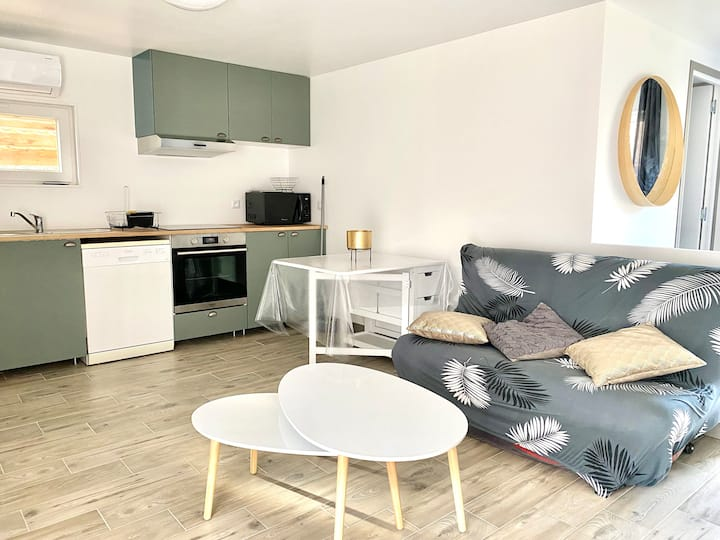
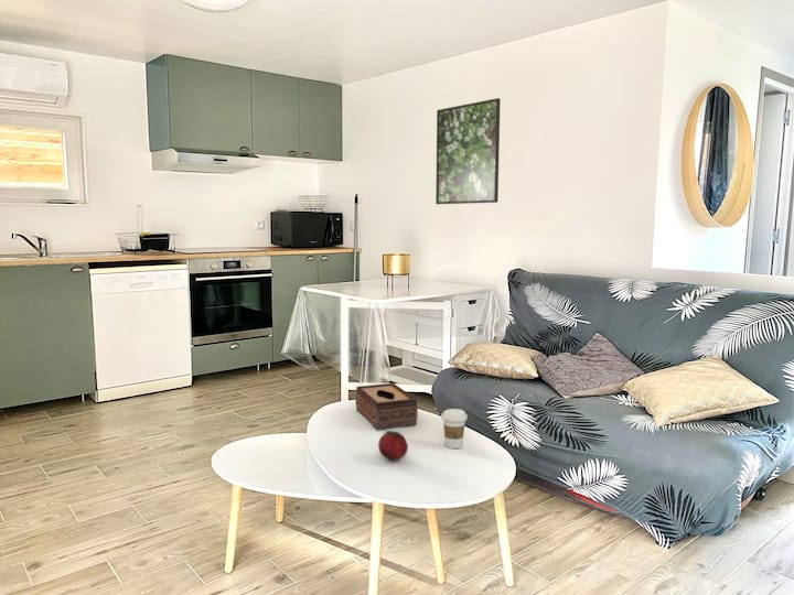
+ fruit (393, 444)
+ tissue box (385, 404)
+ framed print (465, 154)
+ coffee cup (453, 429)
